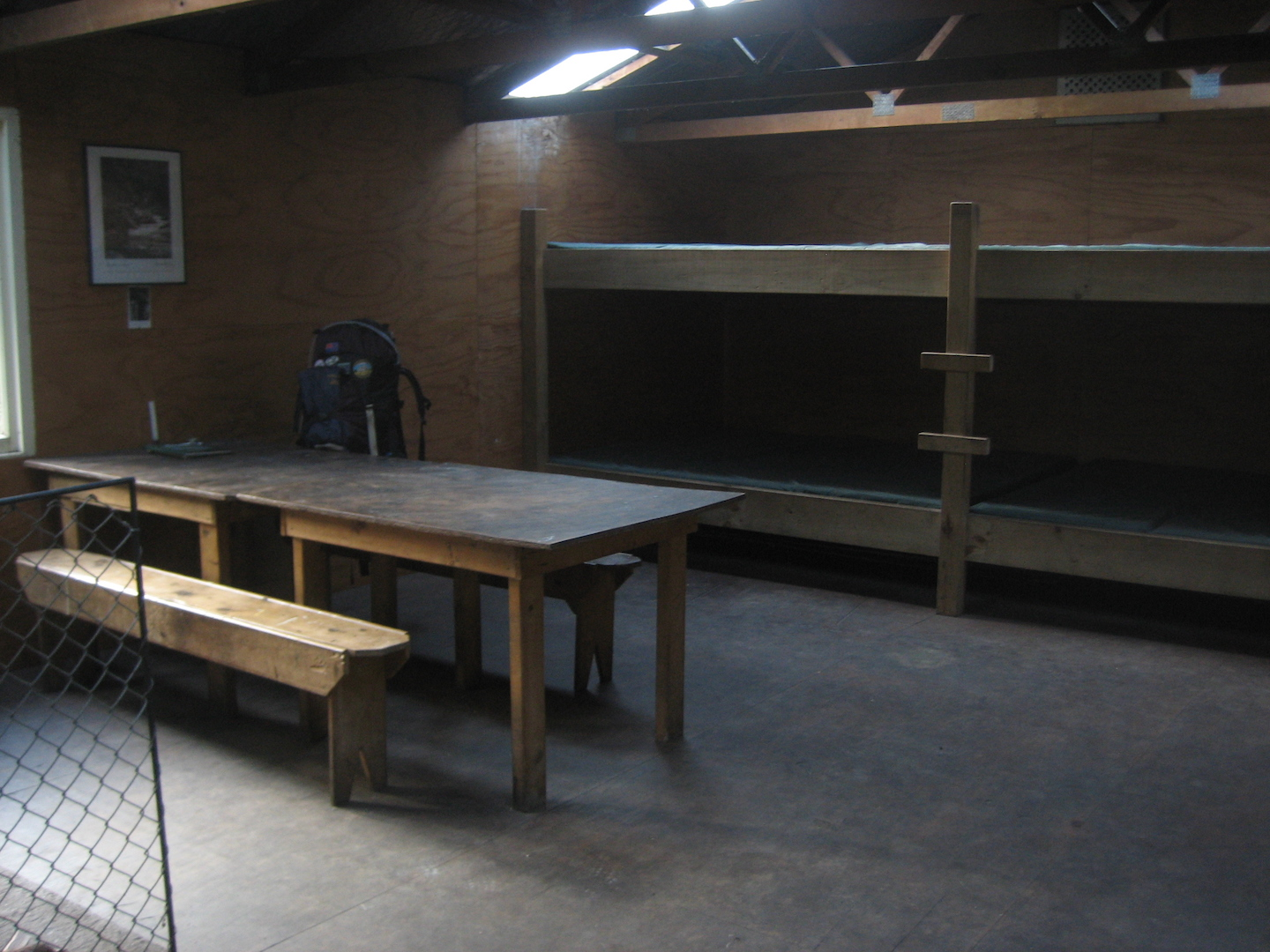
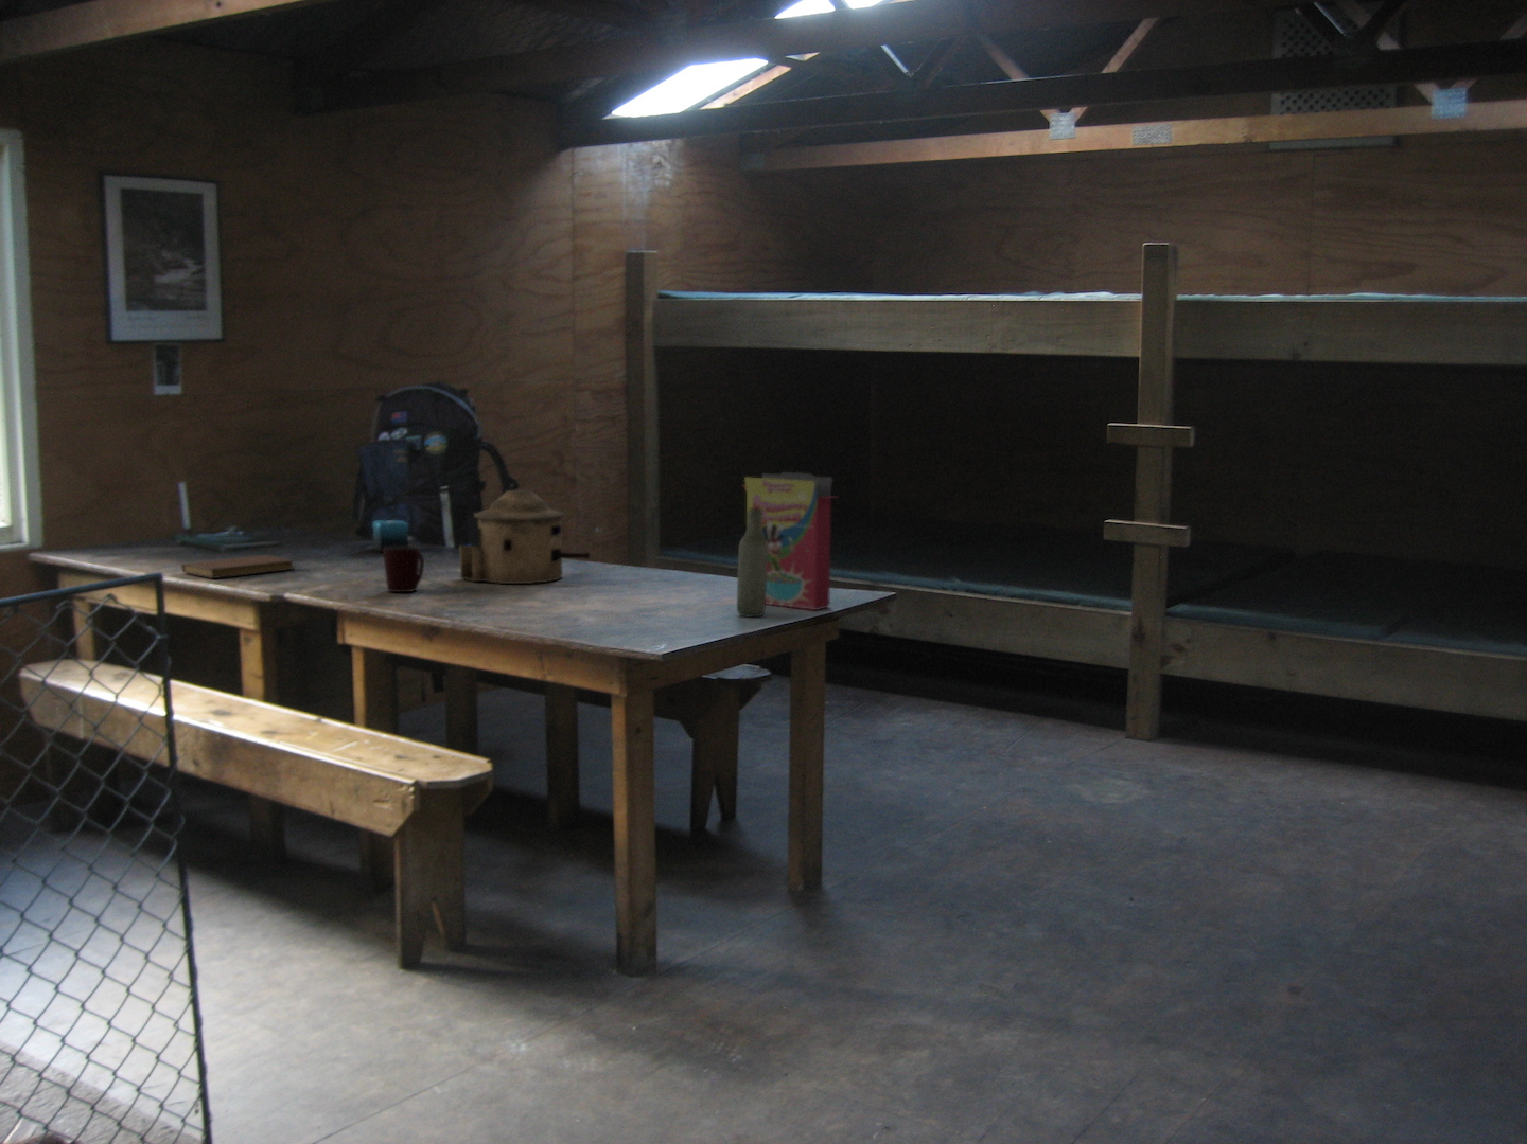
+ bottle (751, 561)
+ notebook (238, 566)
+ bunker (521, 534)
+ cereal box (788, 540)
+ mug (405, 568)
+ candle (390, 530)
